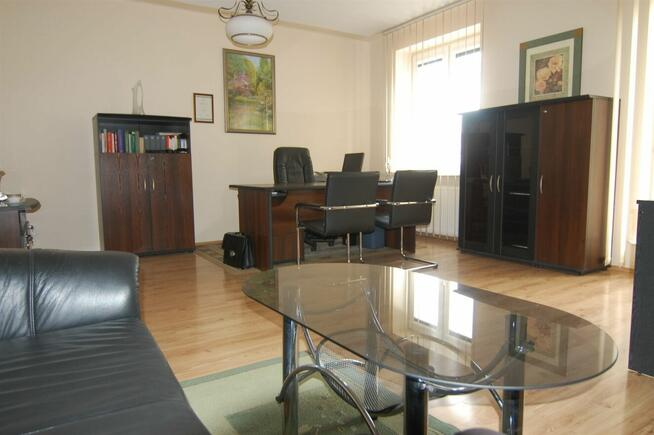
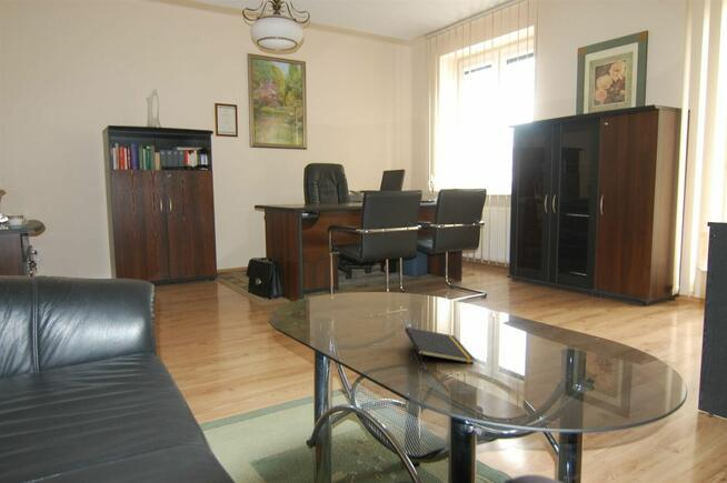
+ notepad (437, 343)
